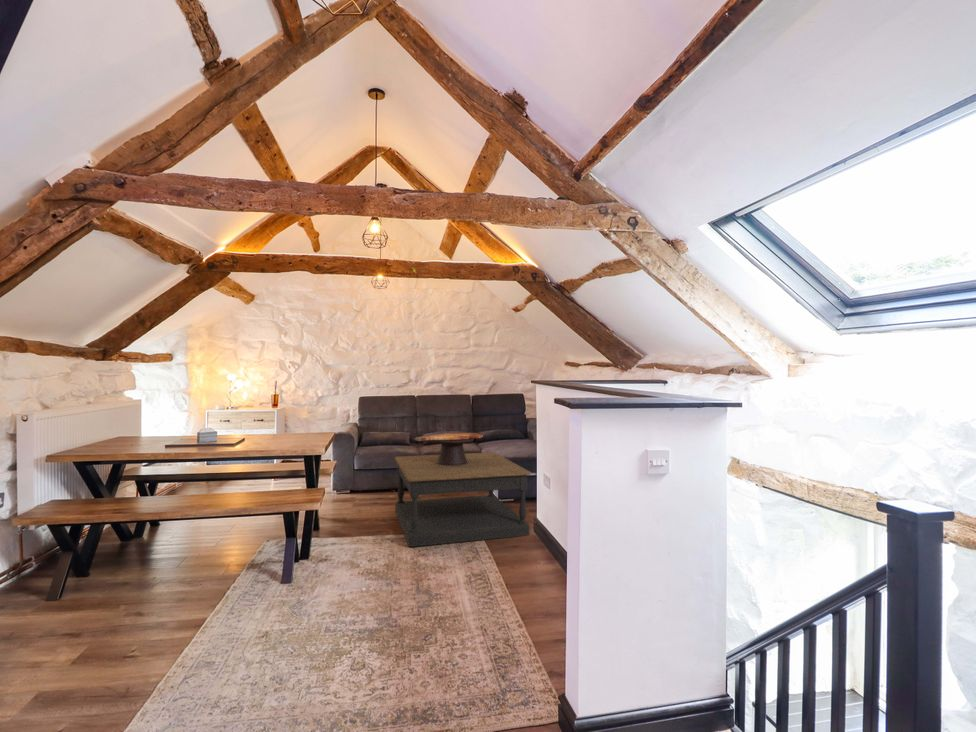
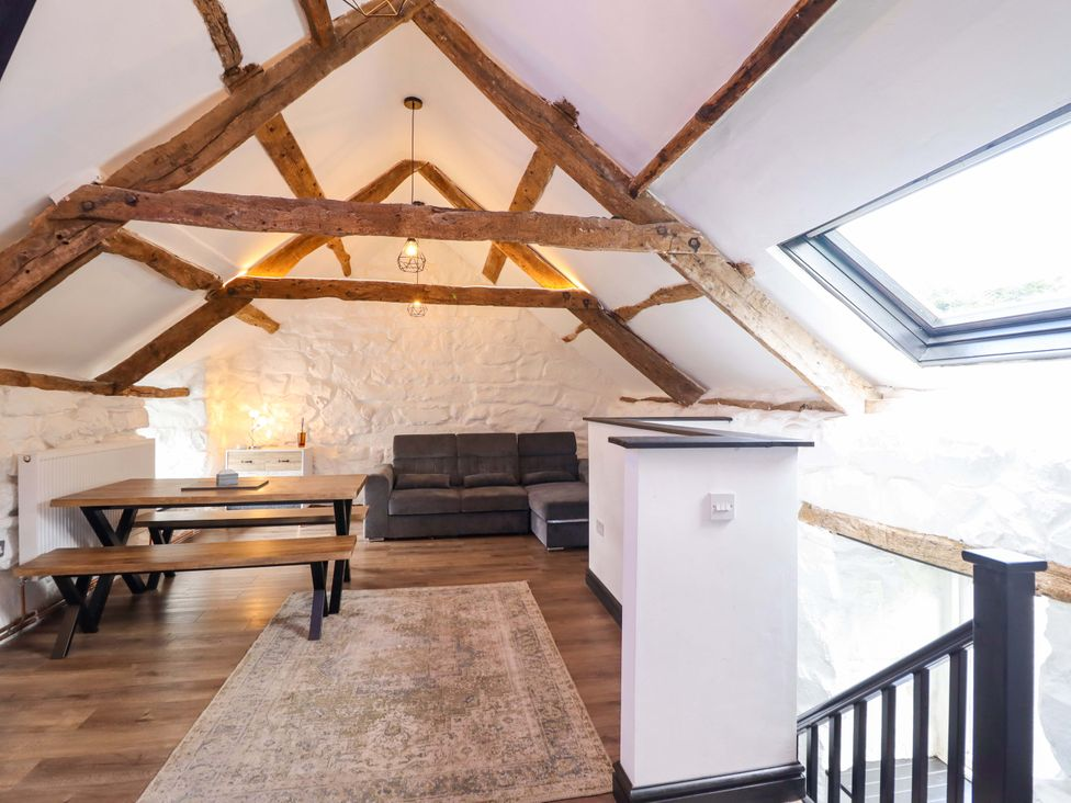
- coffee table (457, 492)
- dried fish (448, 448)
